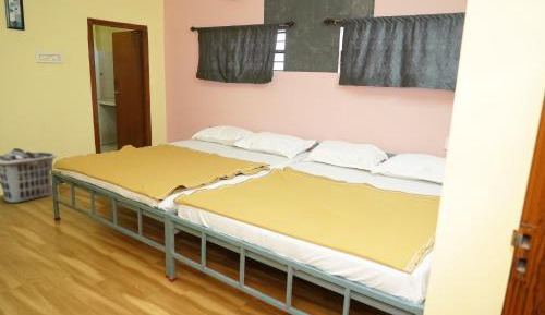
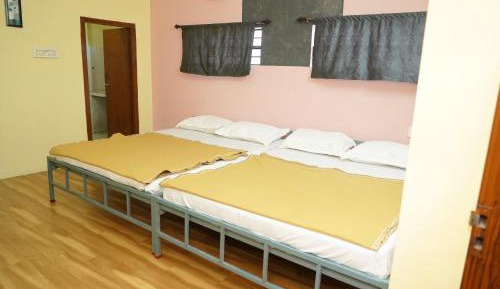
- clothes hamper (26, 172)
